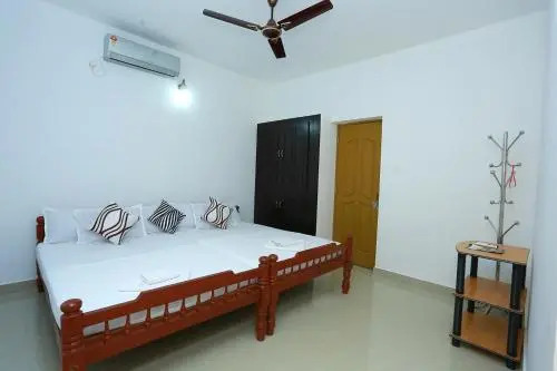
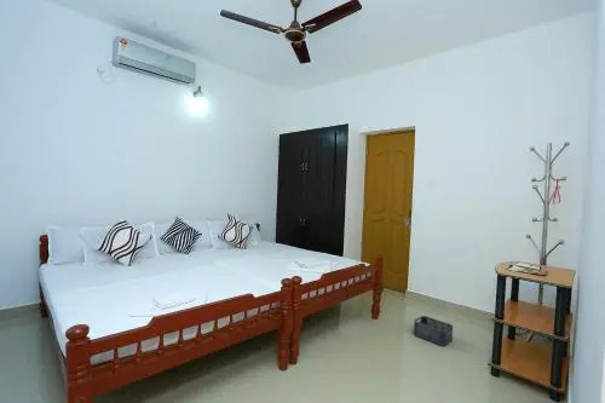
+ storage bin (432, 329)
